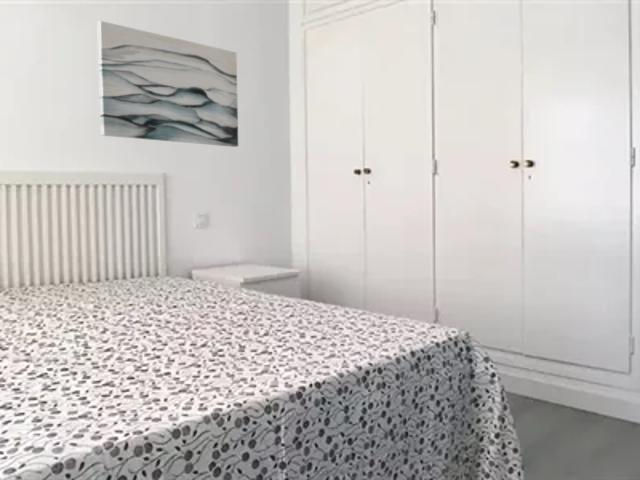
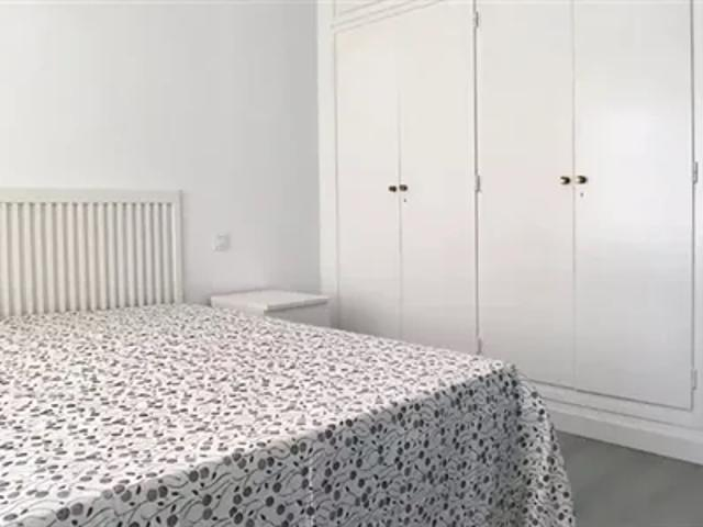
- wall art (174, 90)
